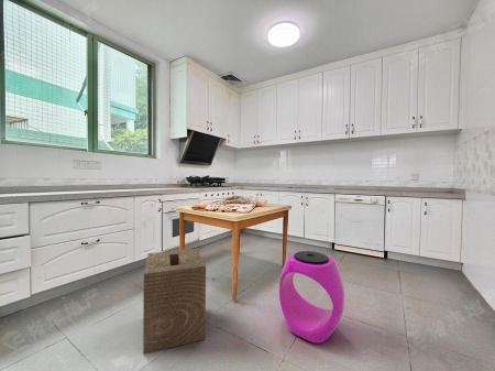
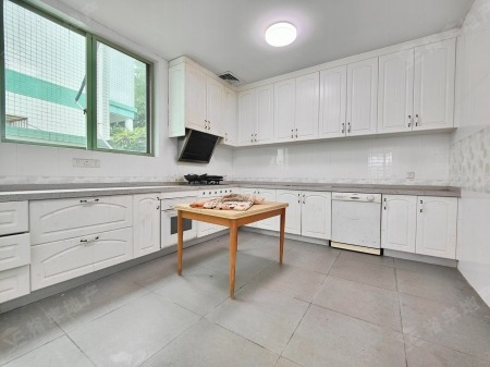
- stool (174, 293)
- stool (306, 301)
